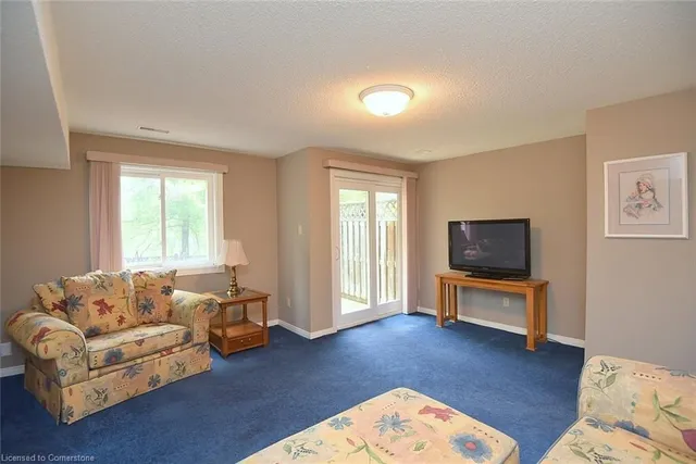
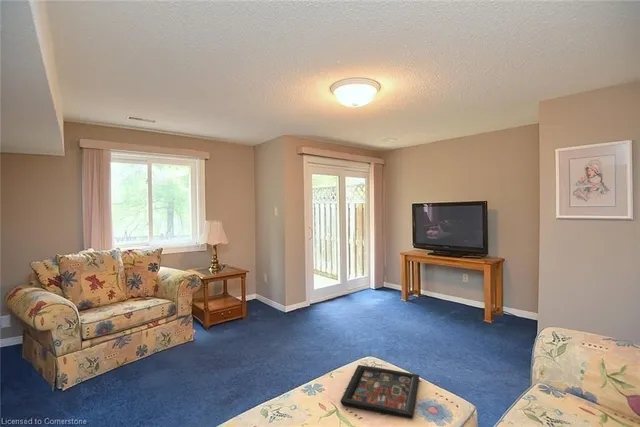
+ decorative tray (382, 388)
